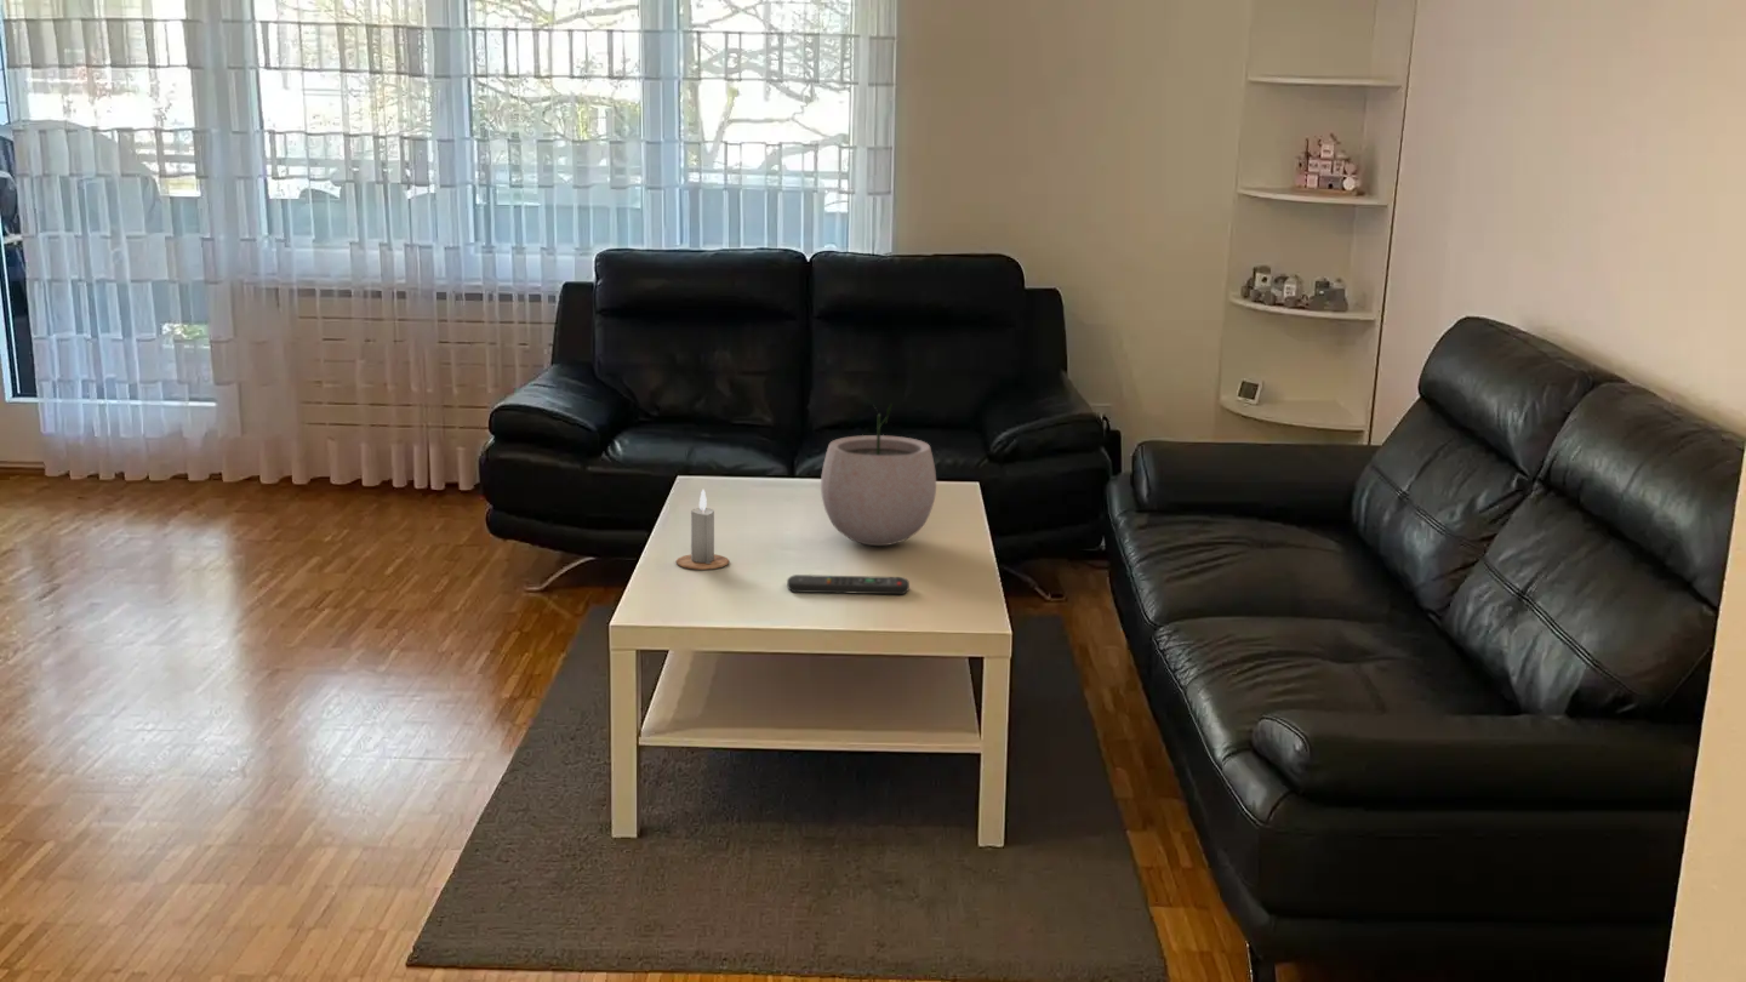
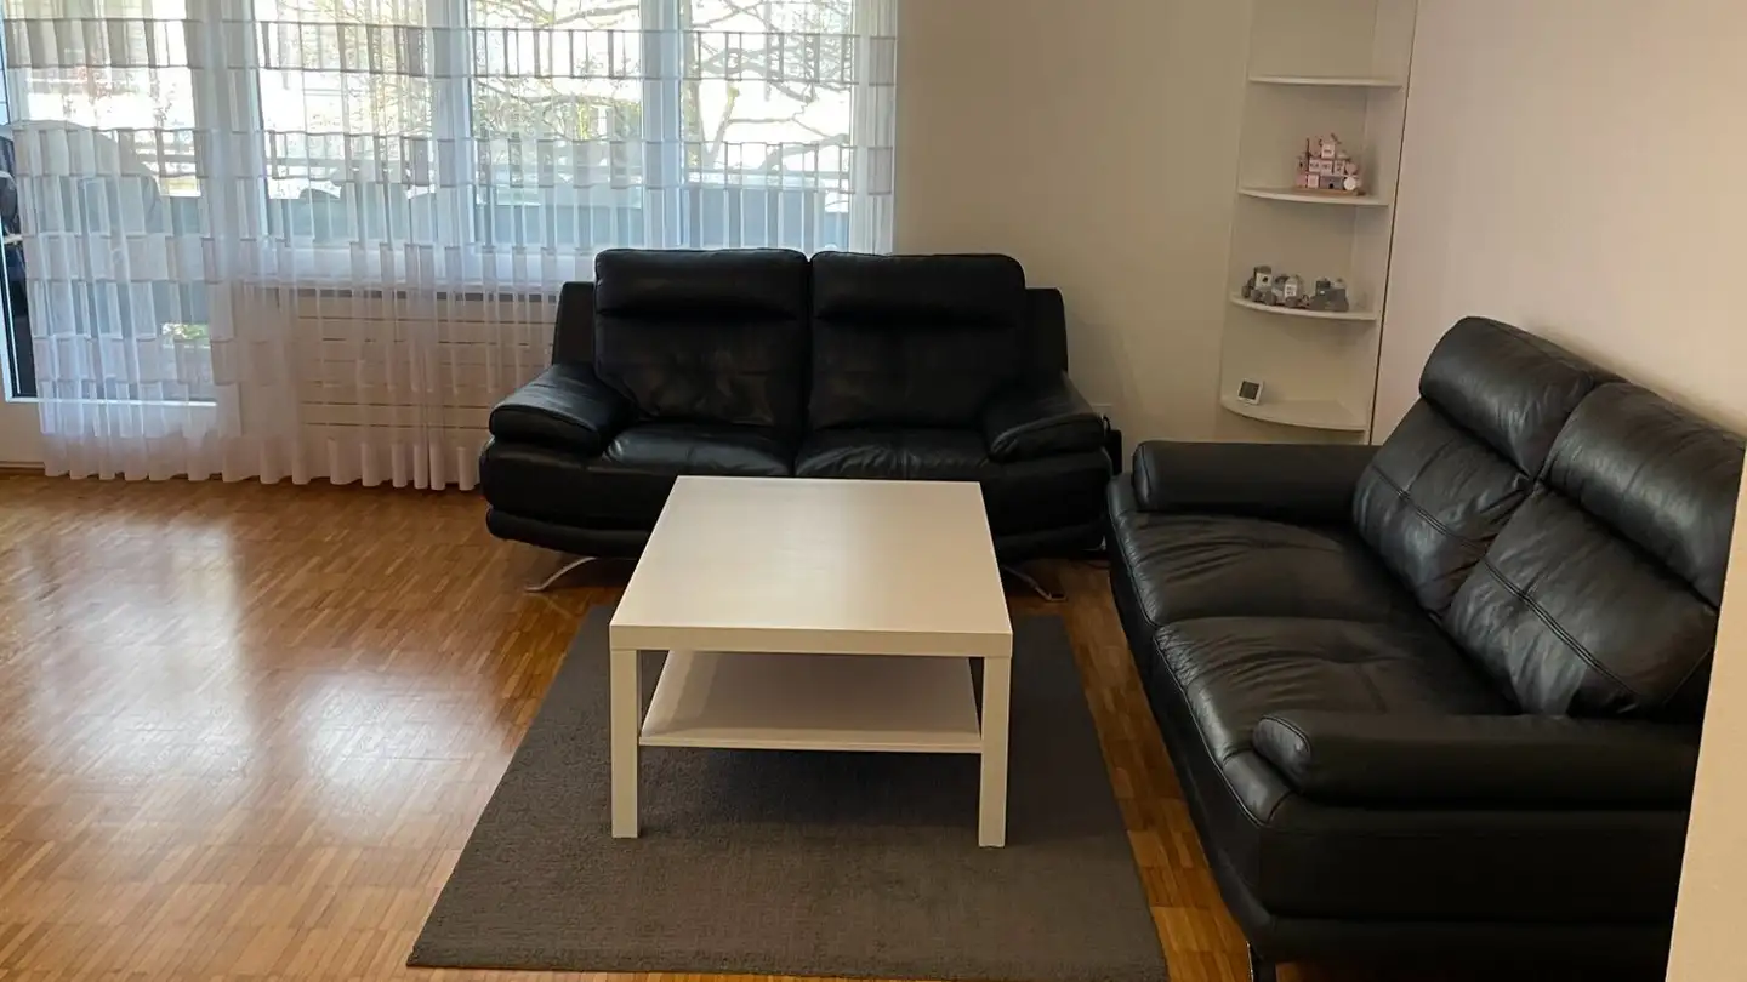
- remote control (848, 583)
- candle (702, 525)
- plant pot (878, 472)
